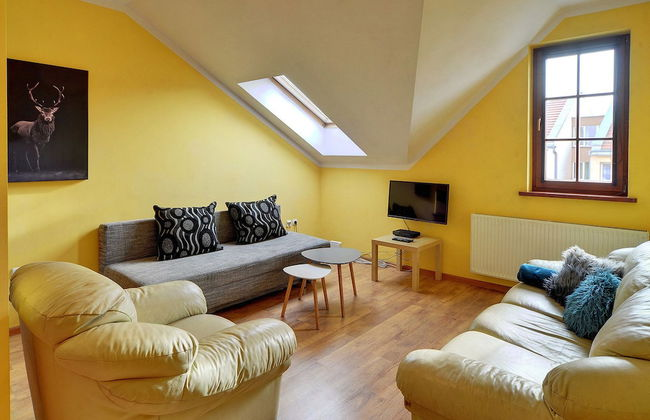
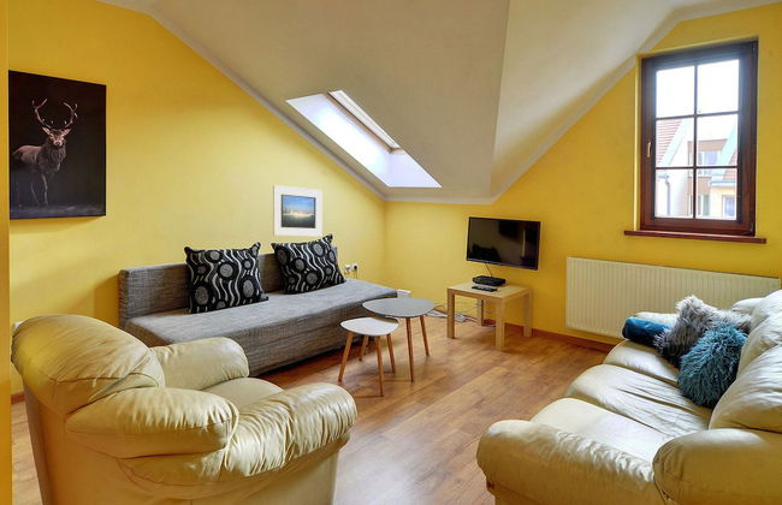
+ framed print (298, 212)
